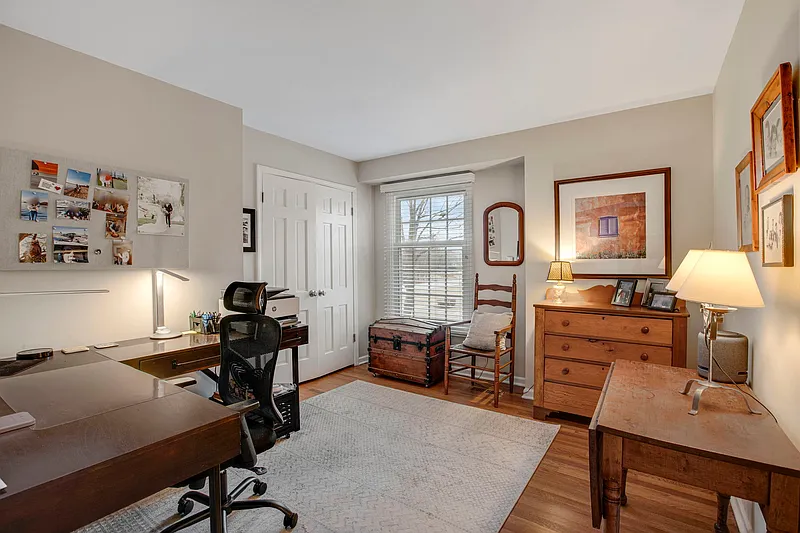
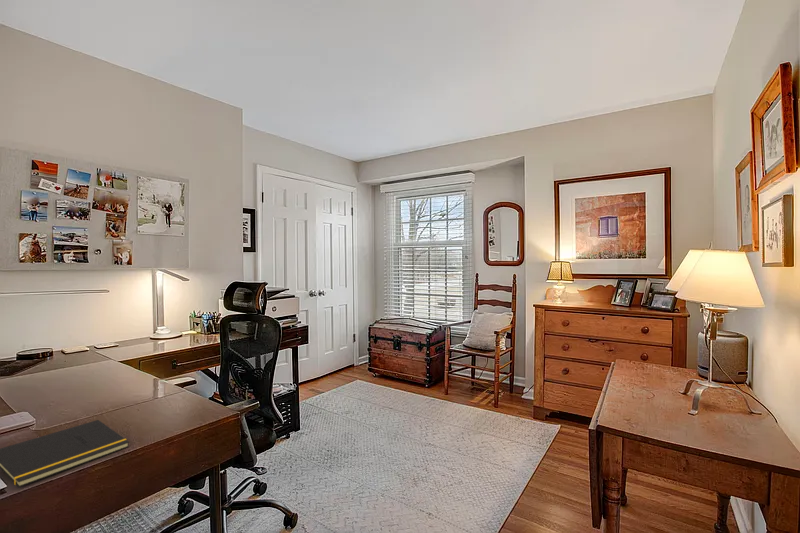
+ notepad (63, 448)
